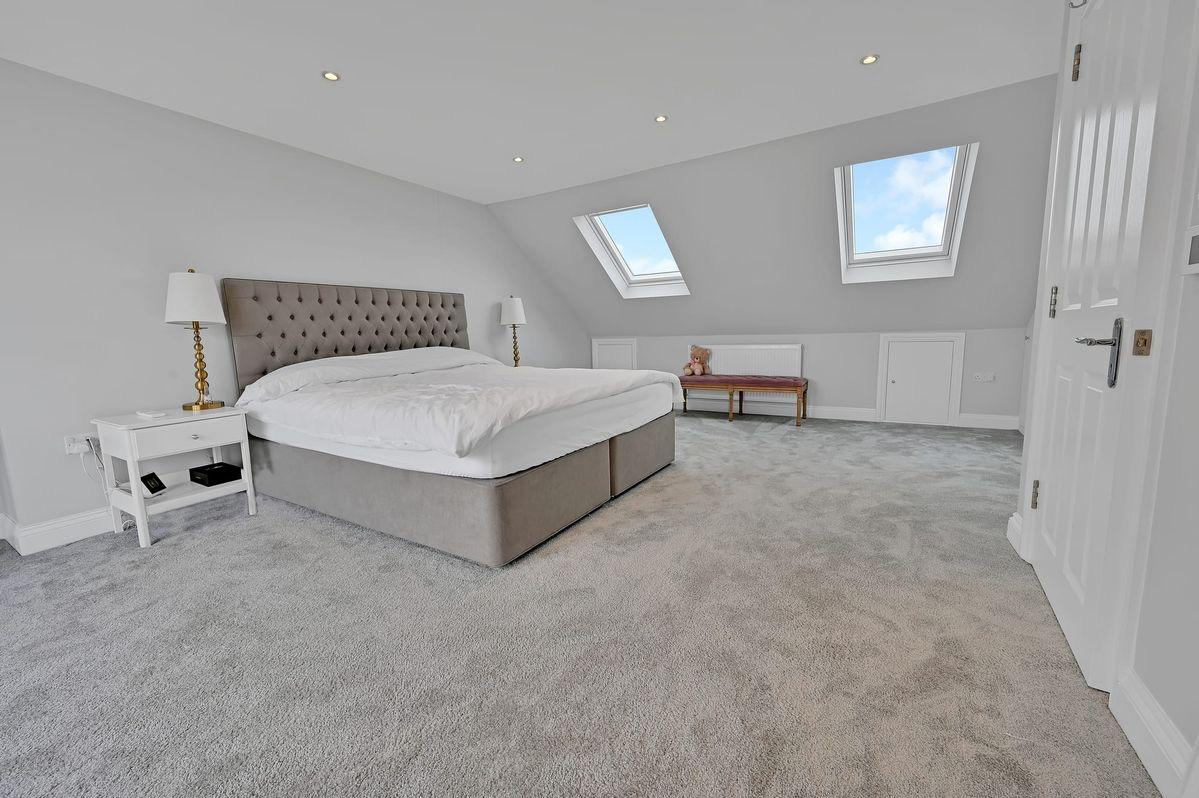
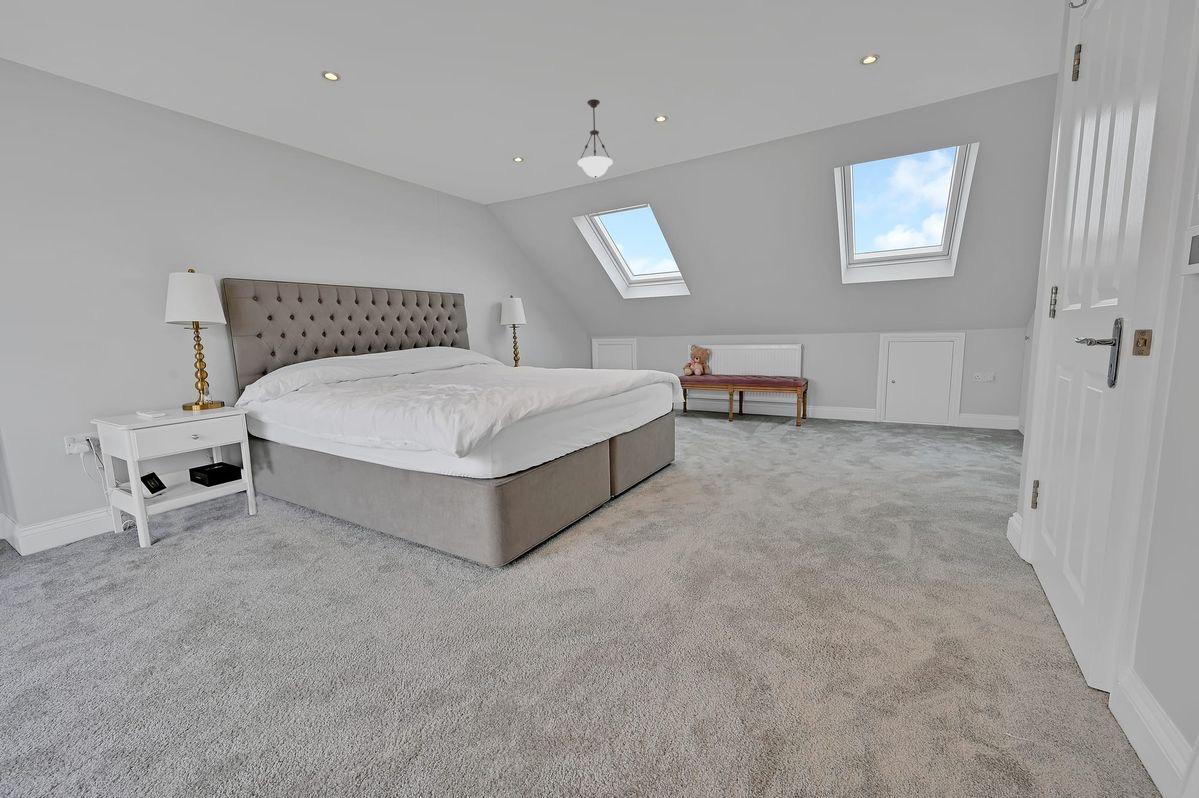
+ pendant light (594, 140)
